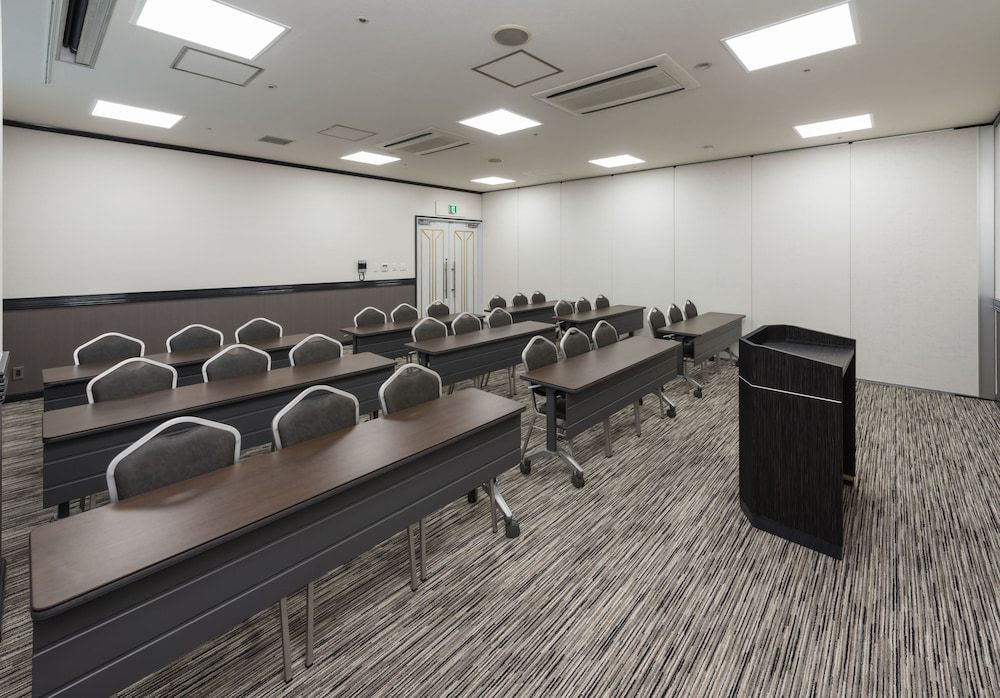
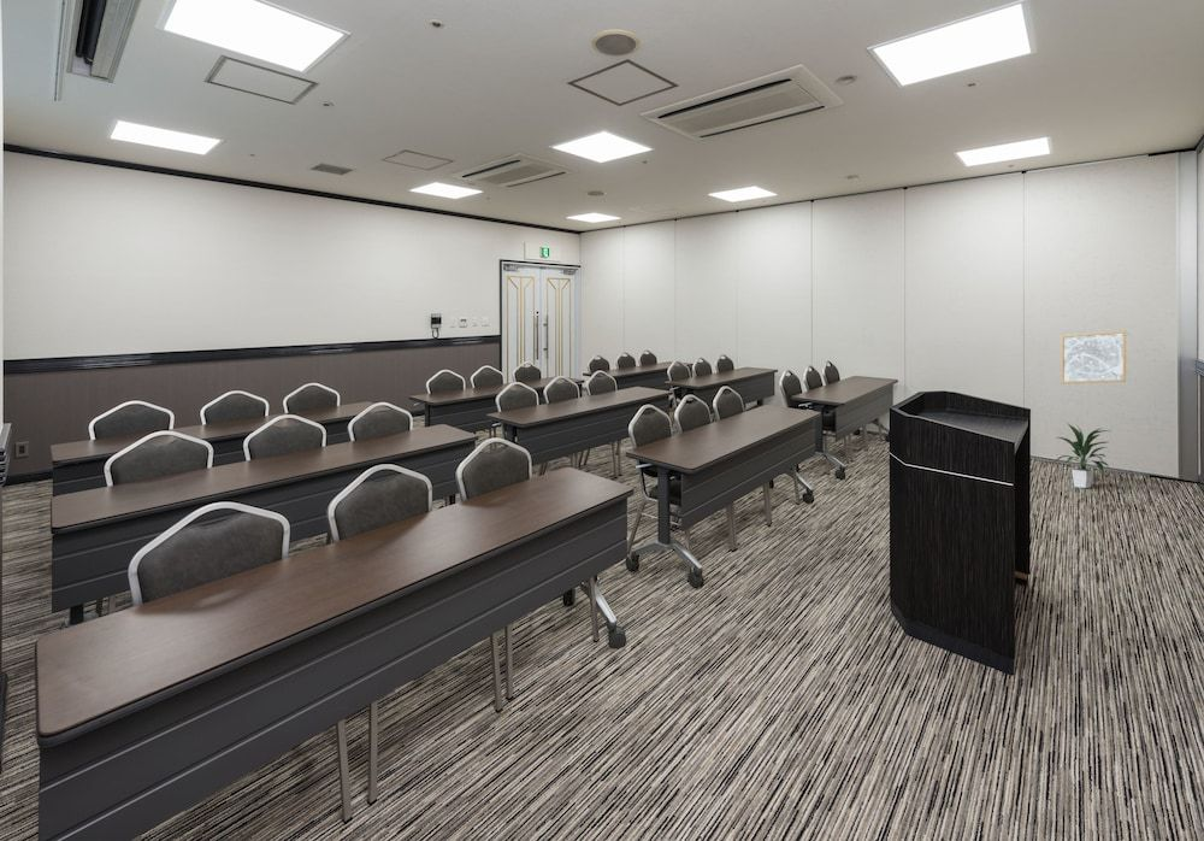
+ wall art (1092, 358)
+ indoor plant (1085, 454)
